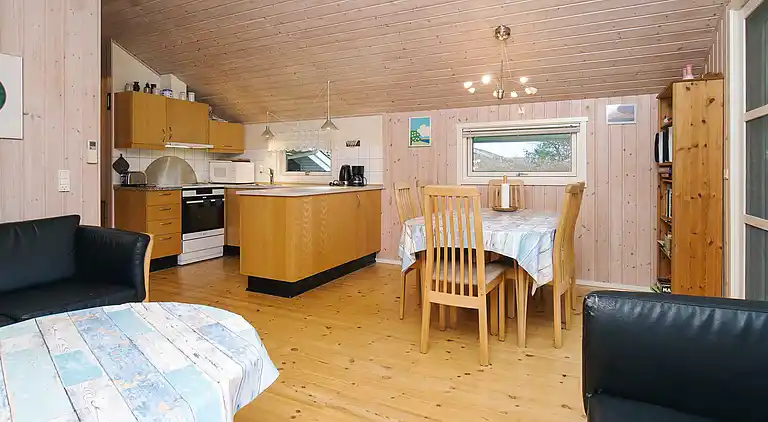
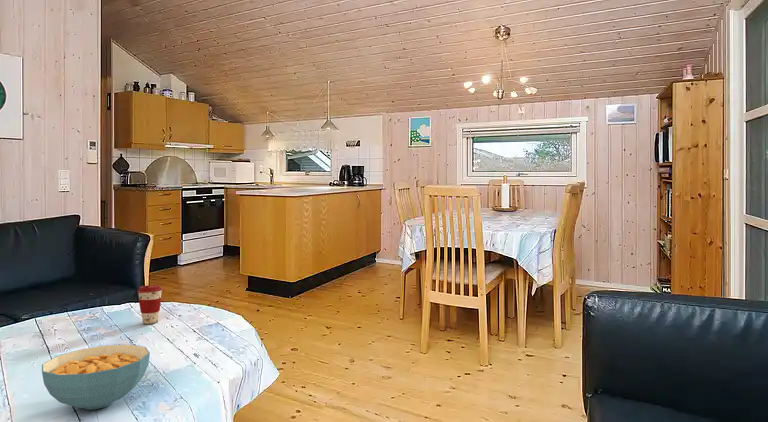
+ coffee cup (150, 304)
+ cereal bowl (98, 380)
